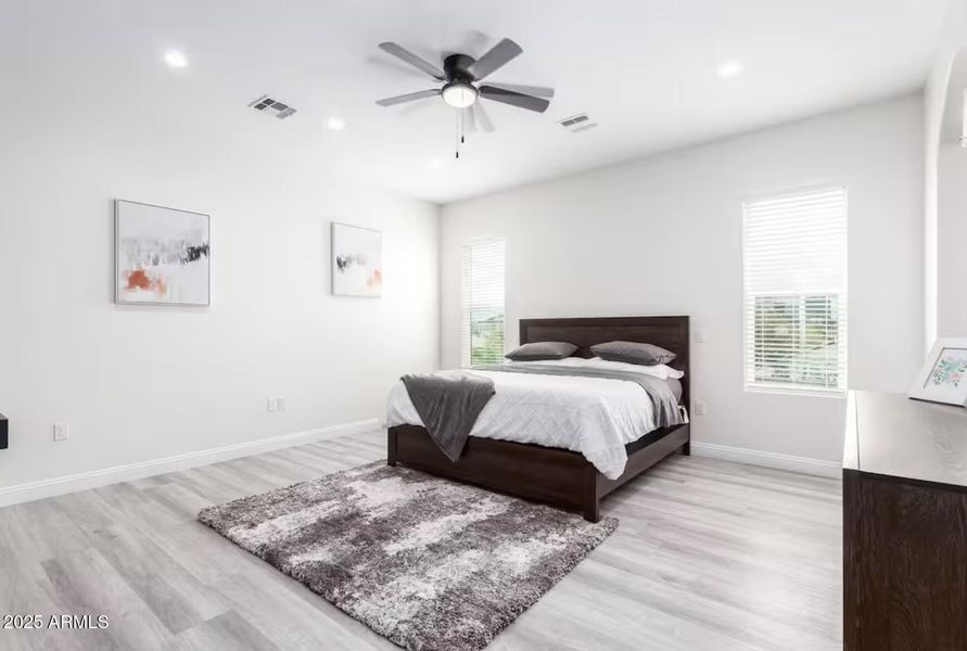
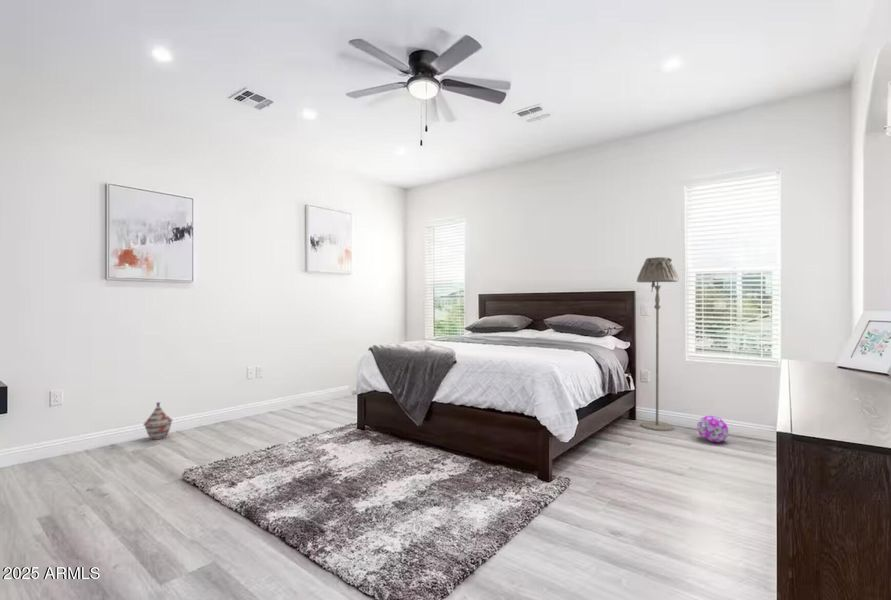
+ floor lamp (657, 342)
+ decorative ball (712, 428)
+ woven basket (158, 420)
